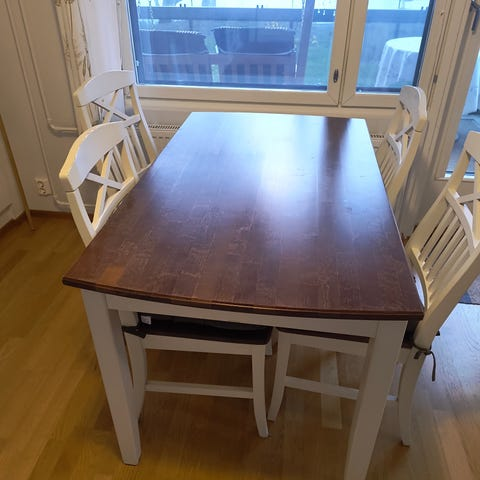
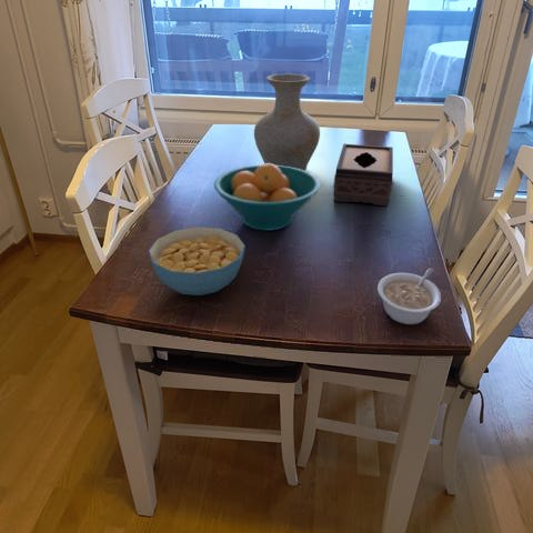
+ fruit bowl (266, 193)
+ tissue box (364, 172)
+ legume (406, 296)
+ vase (286, 125)
+ cereal bowl (199, 268)
